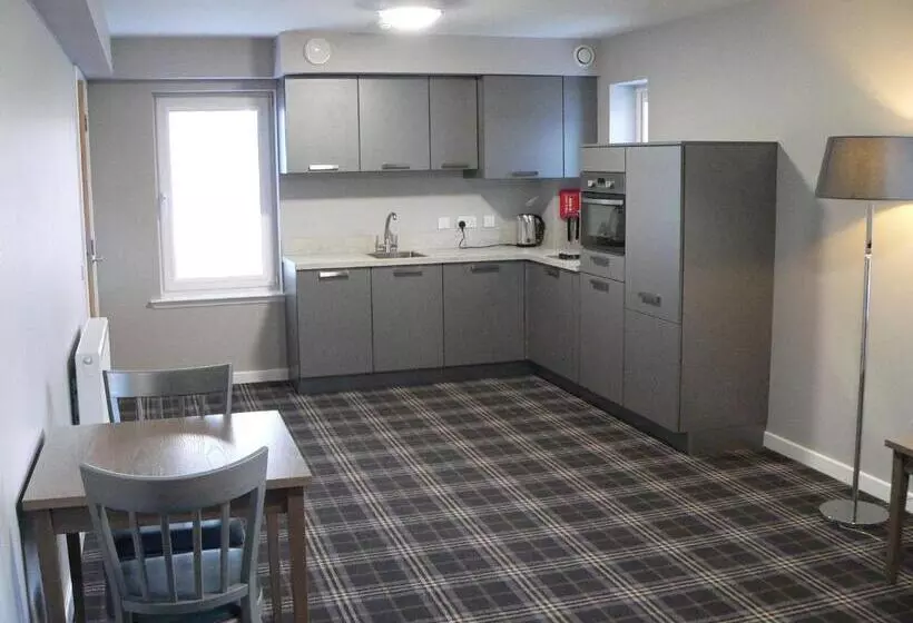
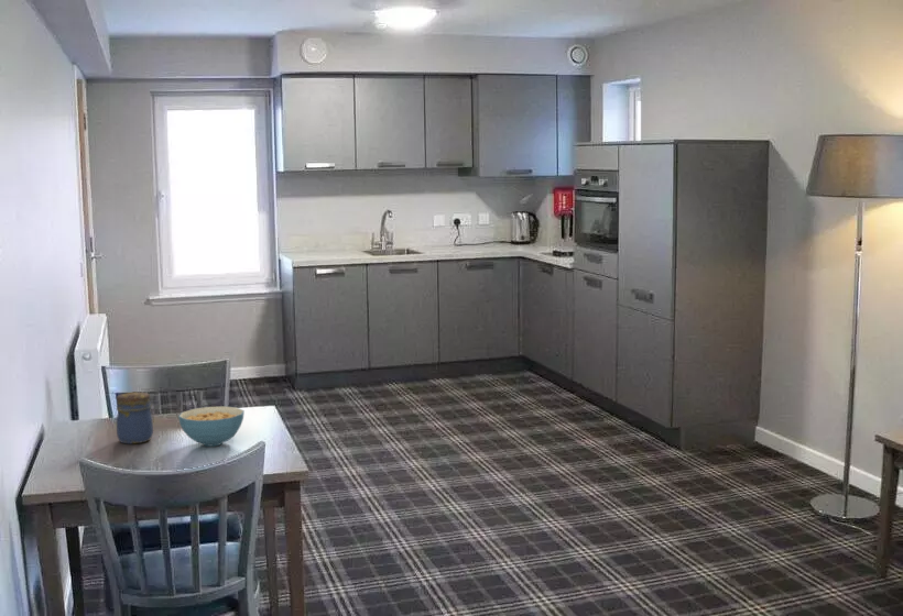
+ jar (135, 416)
+ cereal bowl (211, 428)
